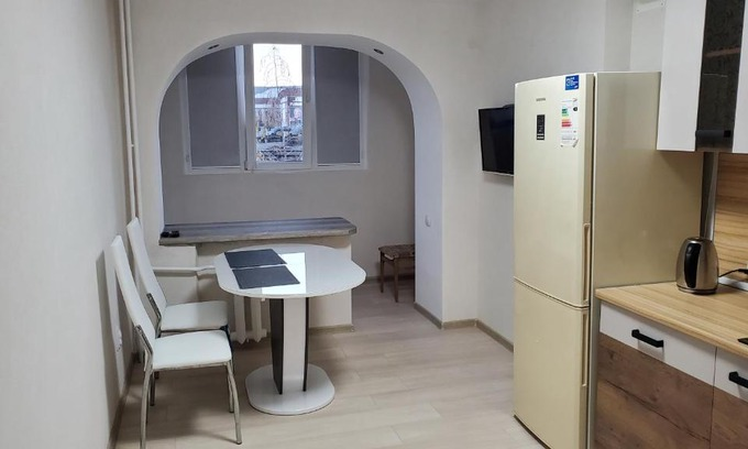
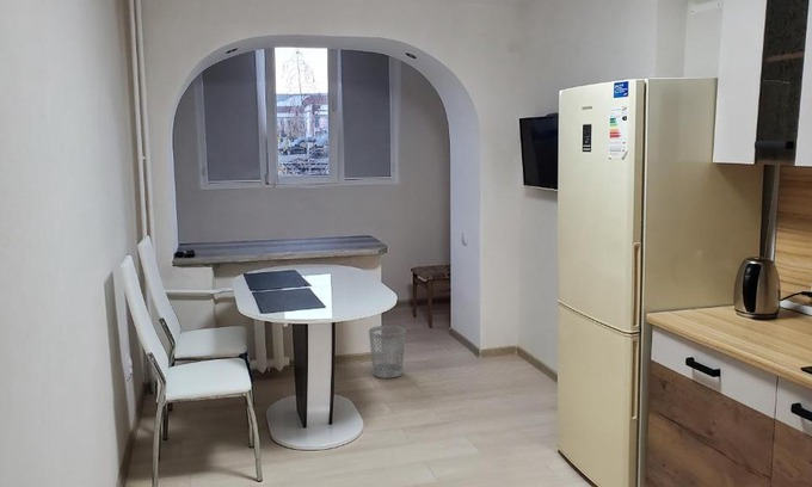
+ wastebasket (387, 351)
